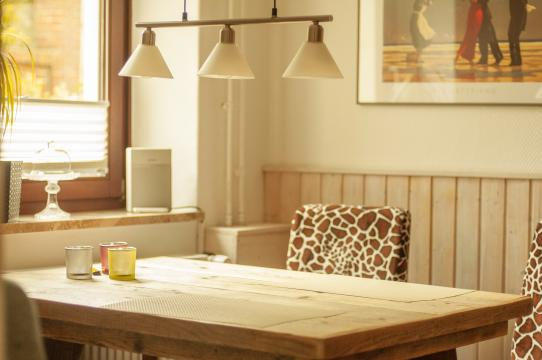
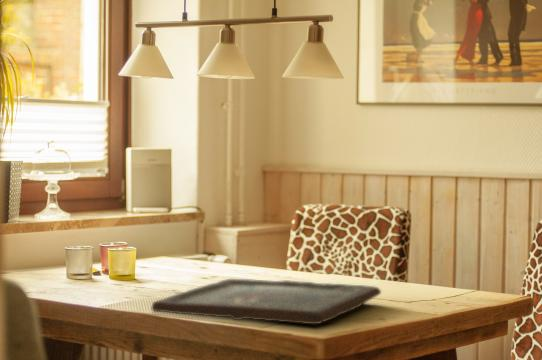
+ board game (270, 298)
